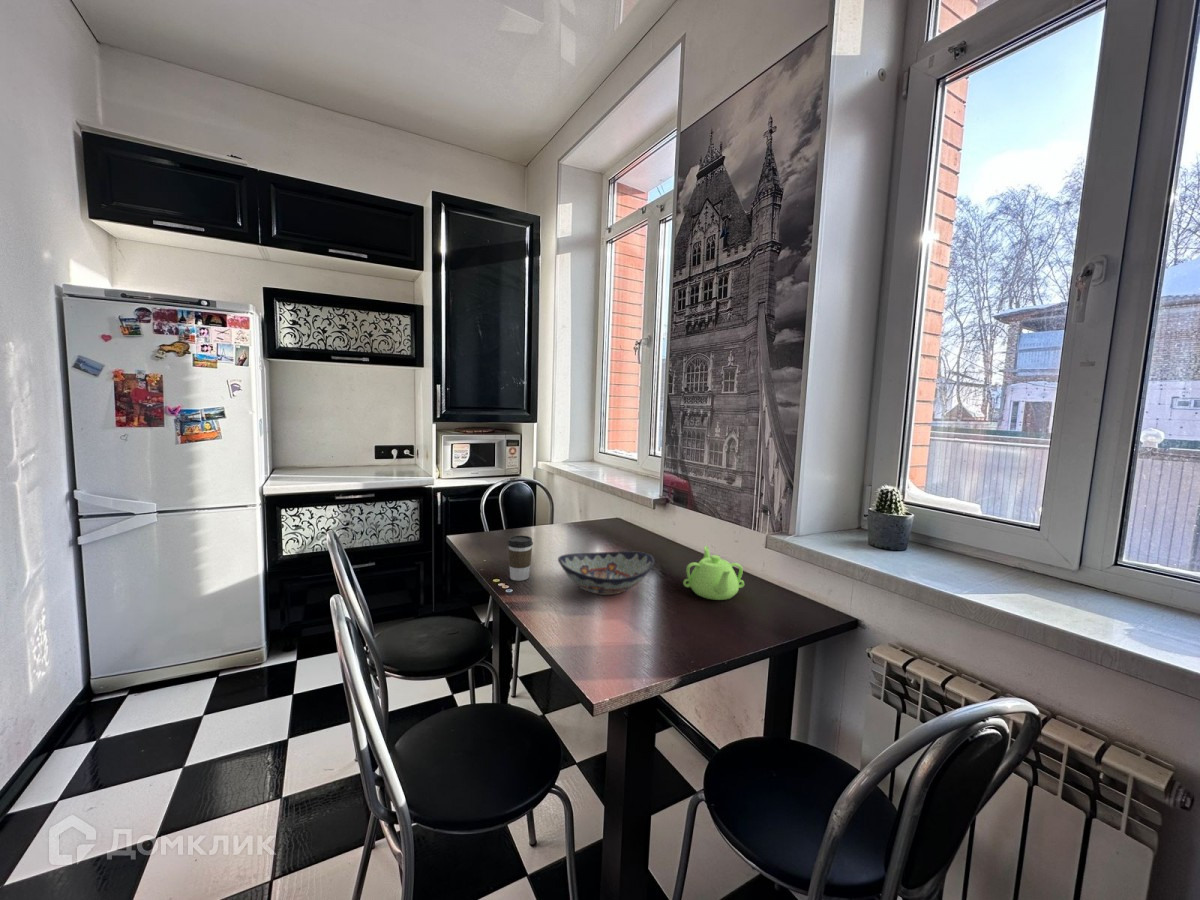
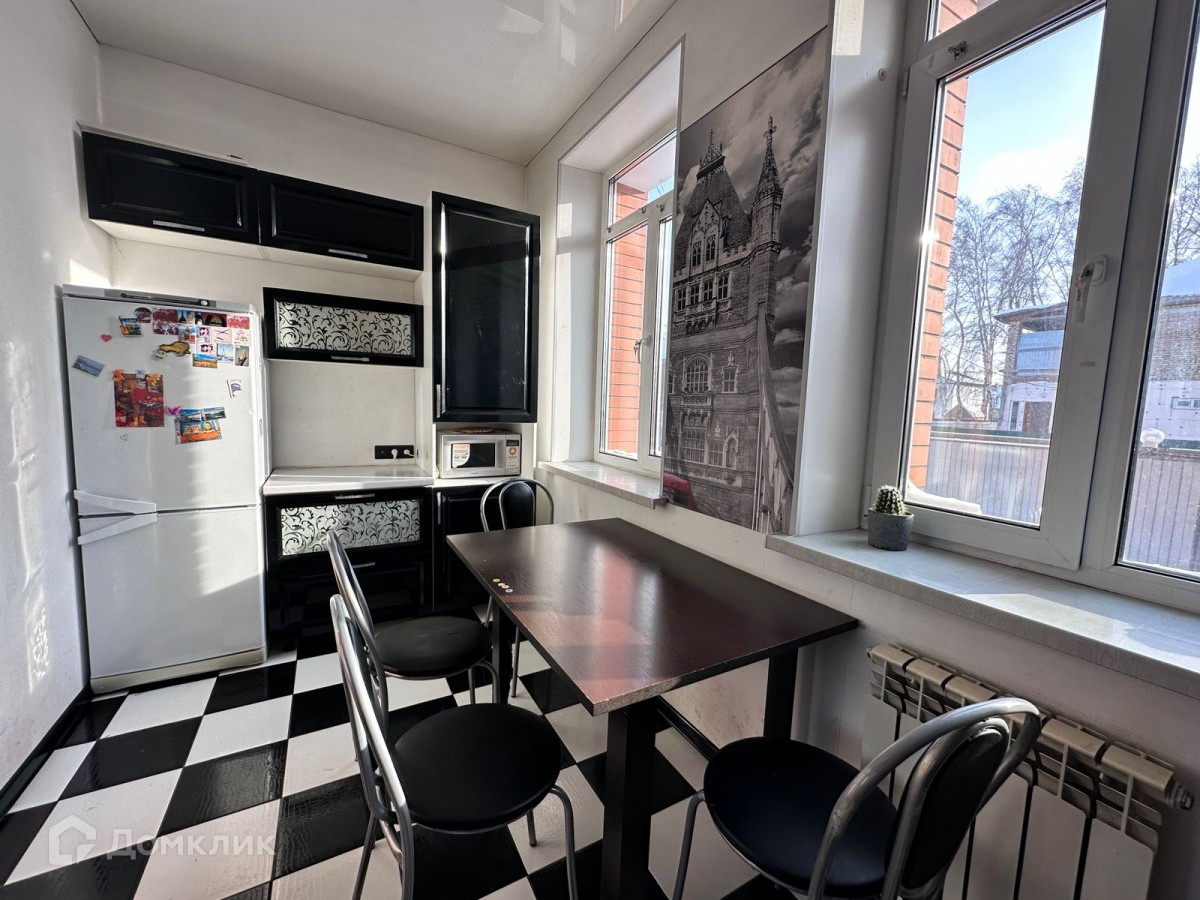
- coffee cup (519, 558)
- decorative bowl (606, 573)
- teapot (714, 574)
